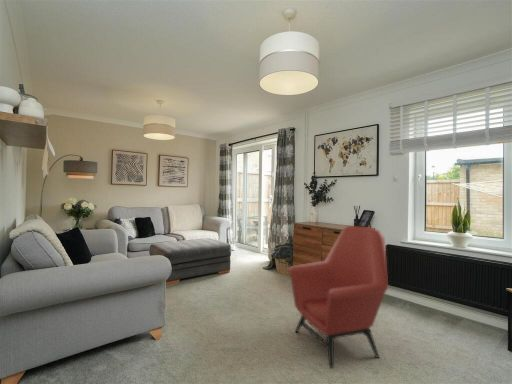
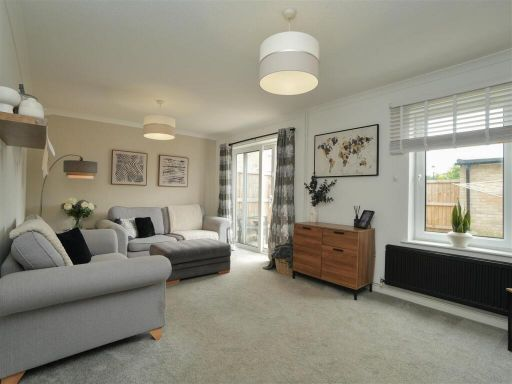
- armchair (331, 286)
